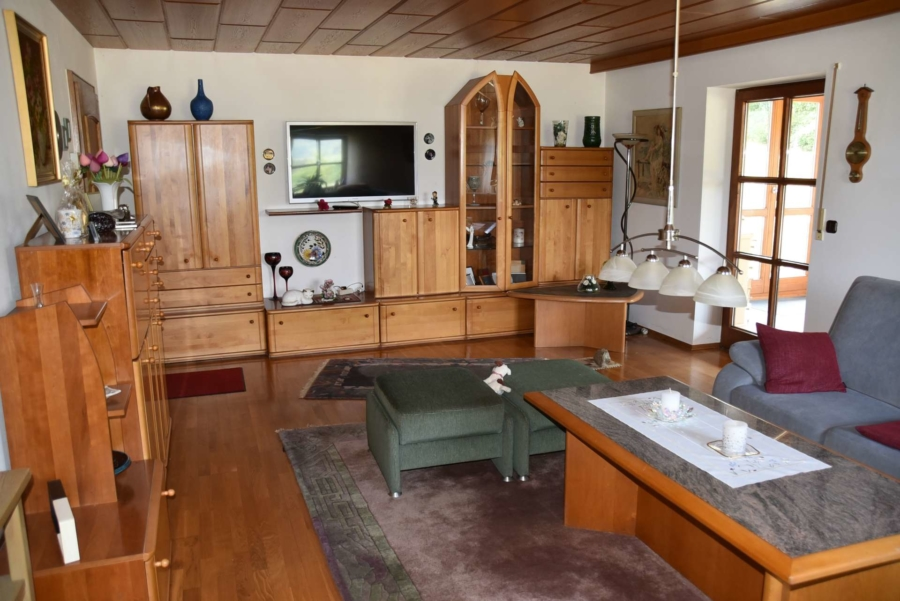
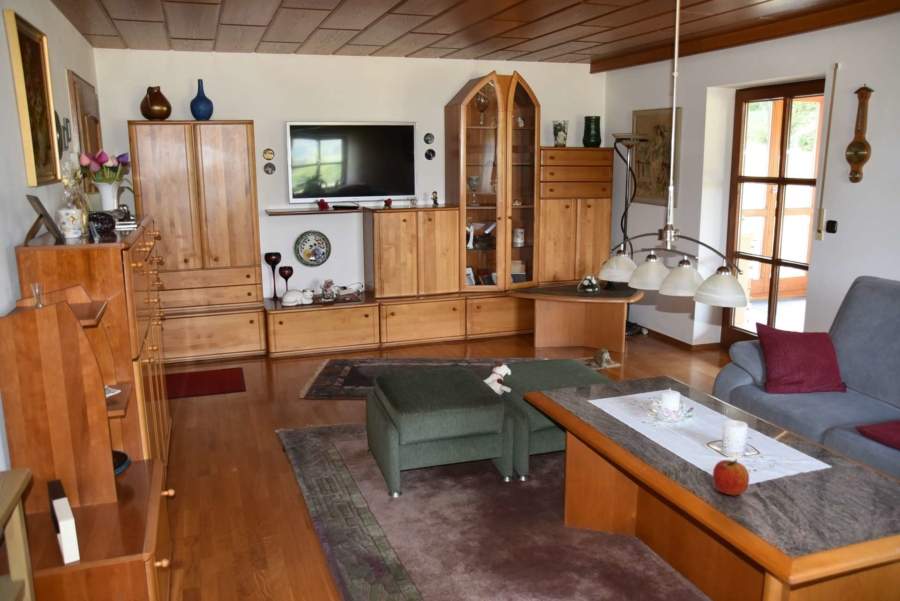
+ apple (730, 475)
